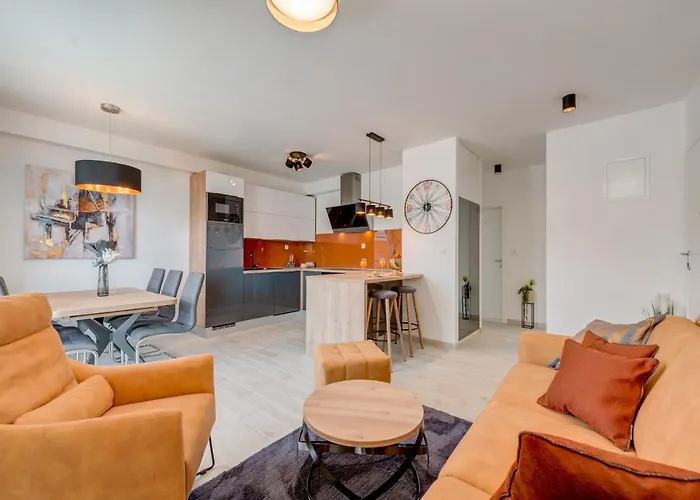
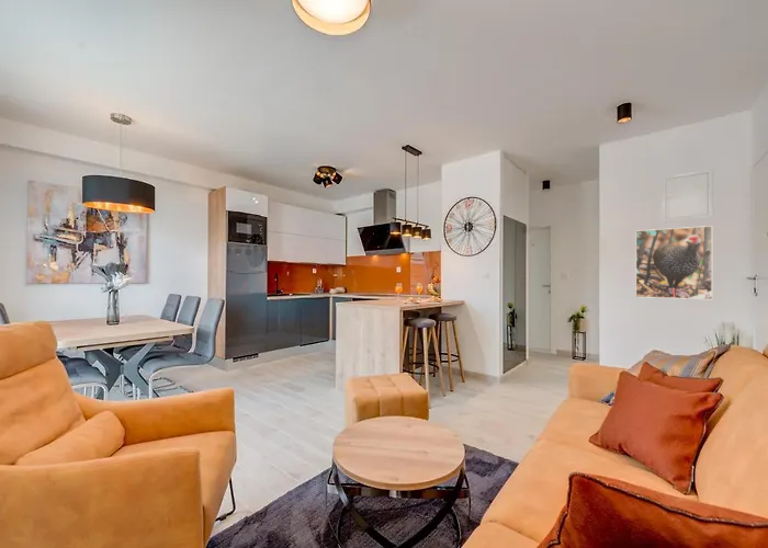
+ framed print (671, 263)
